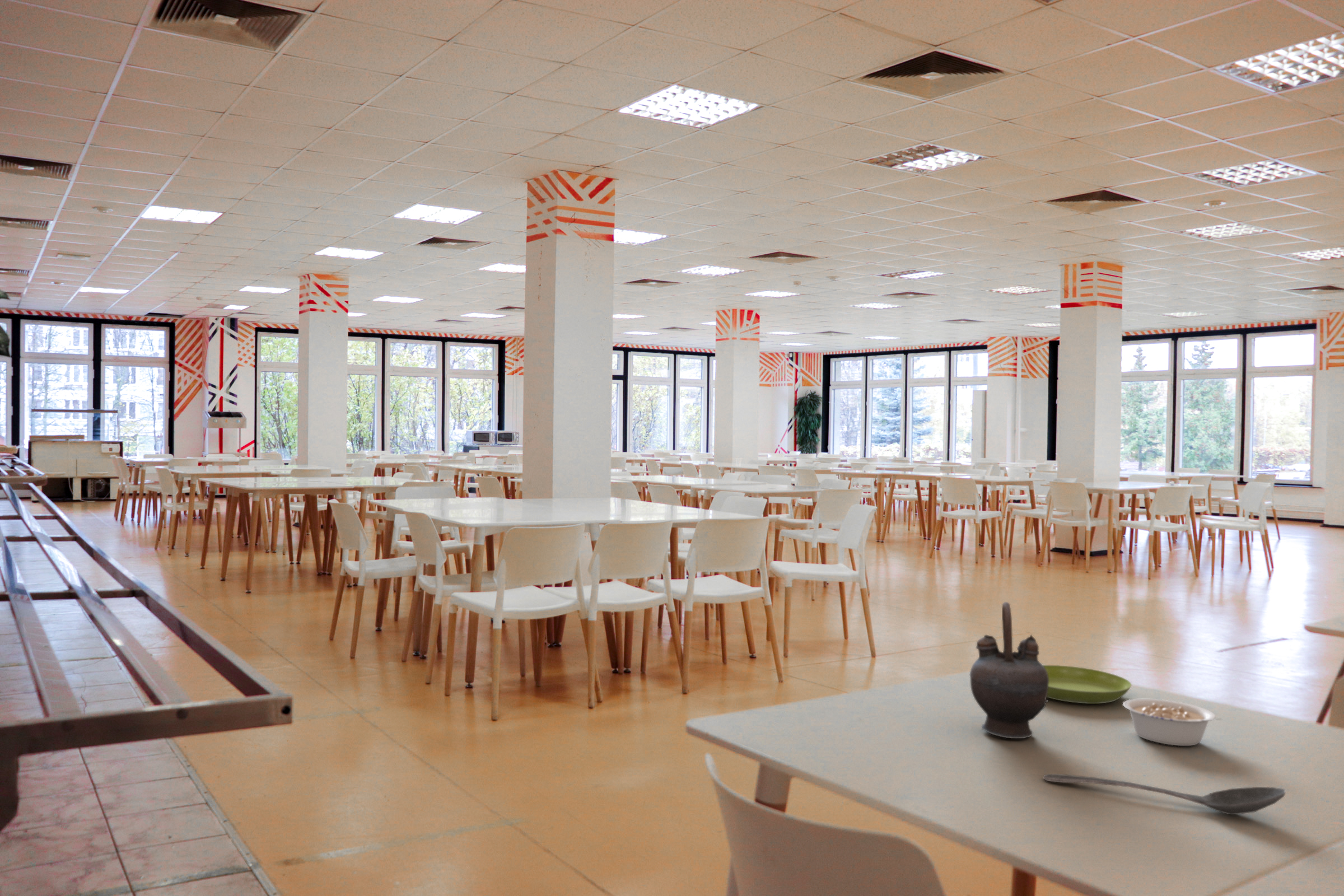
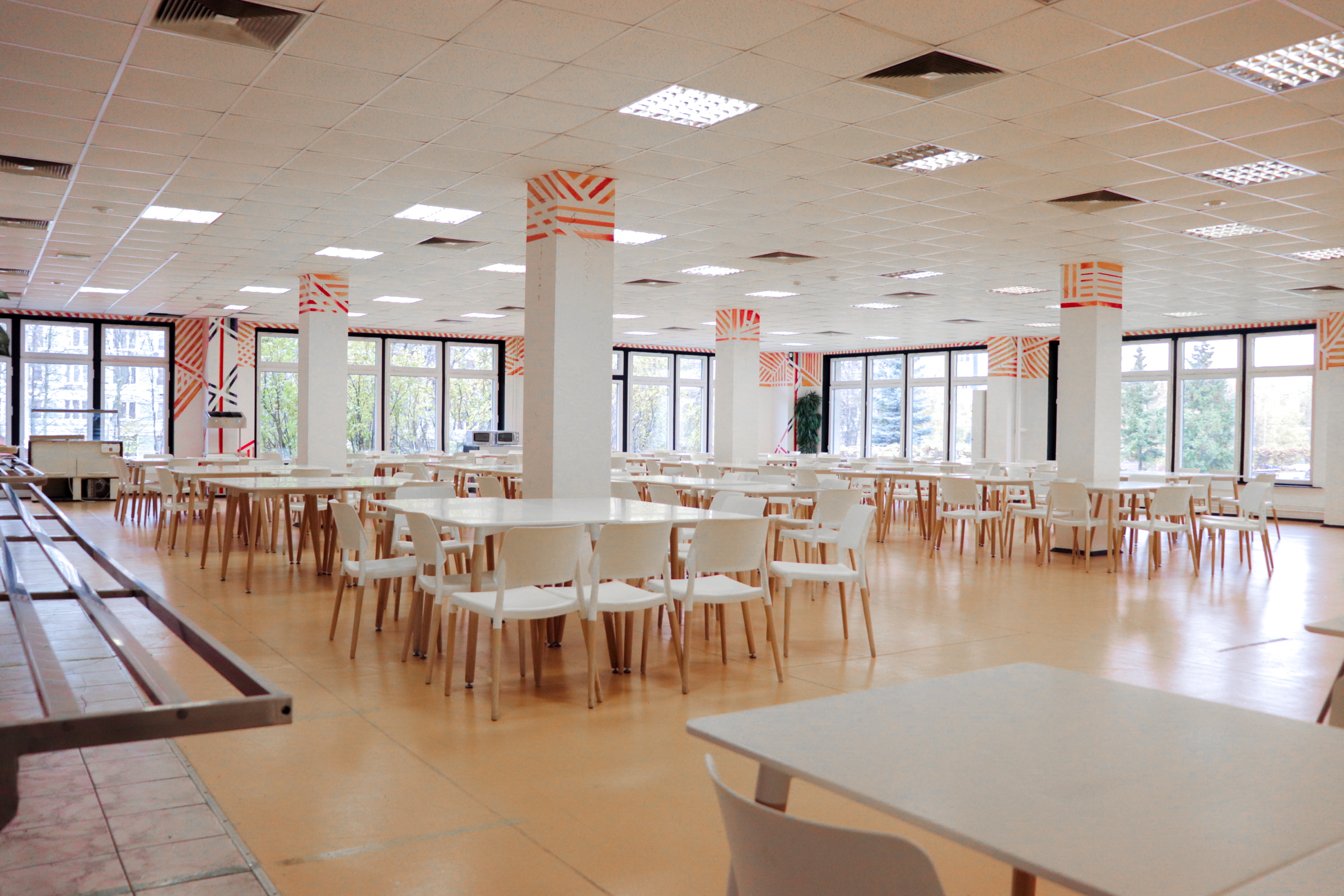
- saucer (1072, 685)
- stirrer (1157, 787)
- teapot (1009, 666)
- legume (1172, 721)
